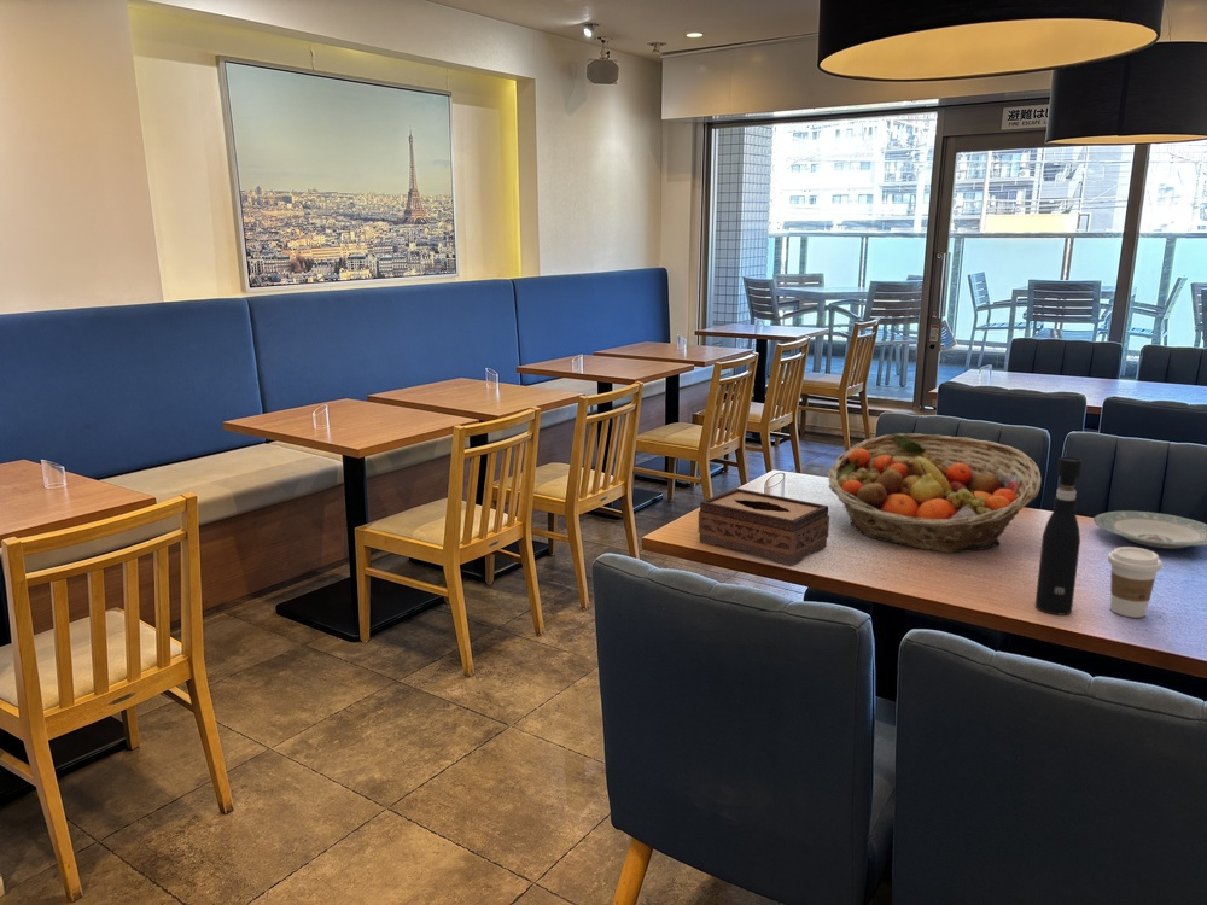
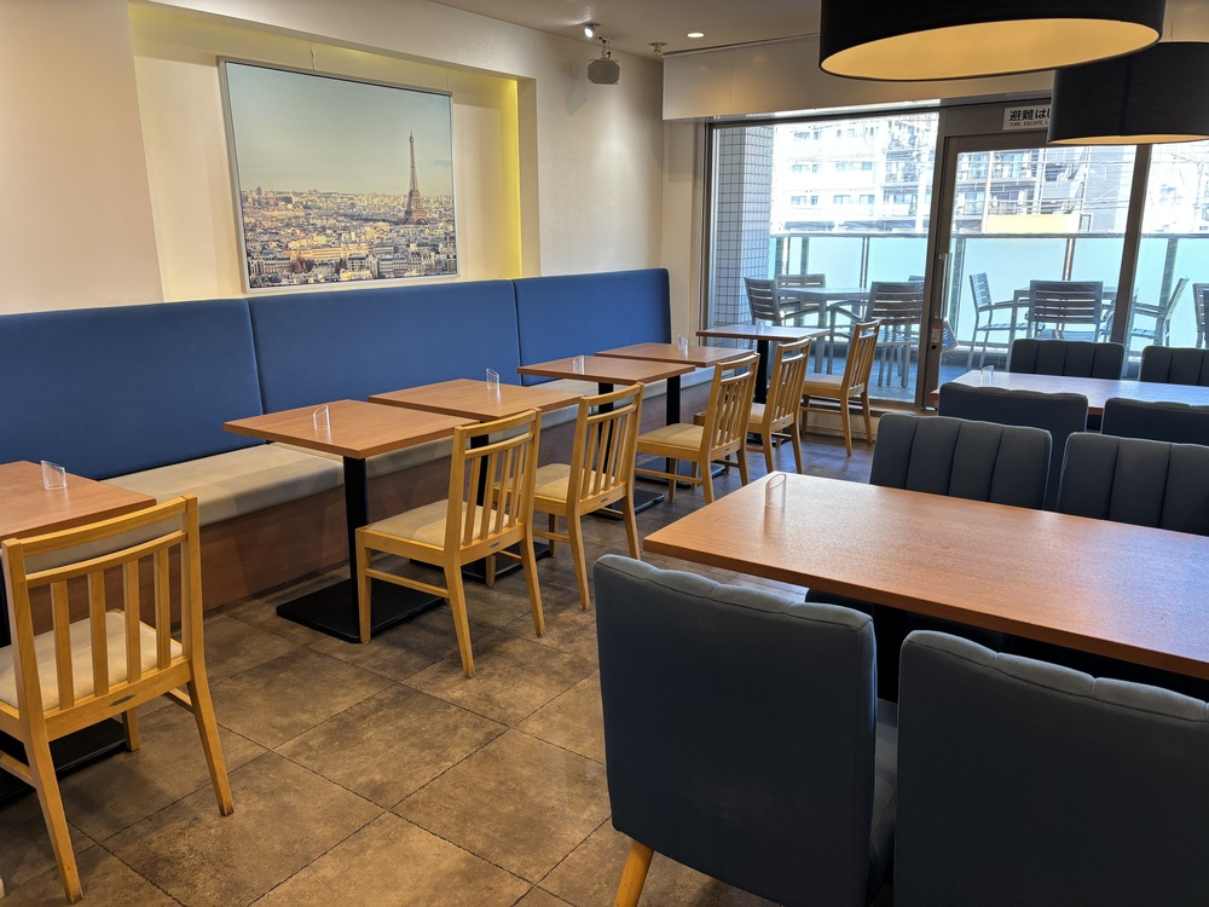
- fruit basket (928, 489)
- pepper grinder (1061, 535)
- tissue box (763, 524)
- plate (1156, 533)
- coffee cup (1131, 582)
